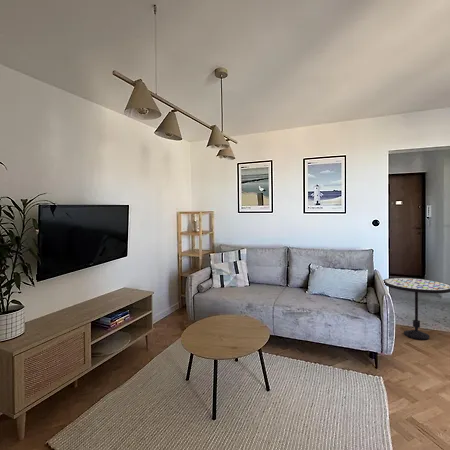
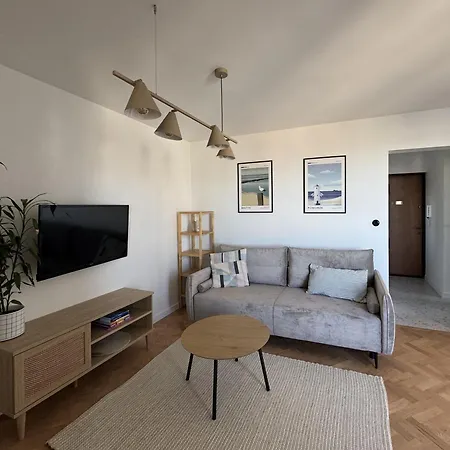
- side table (416, 309)
